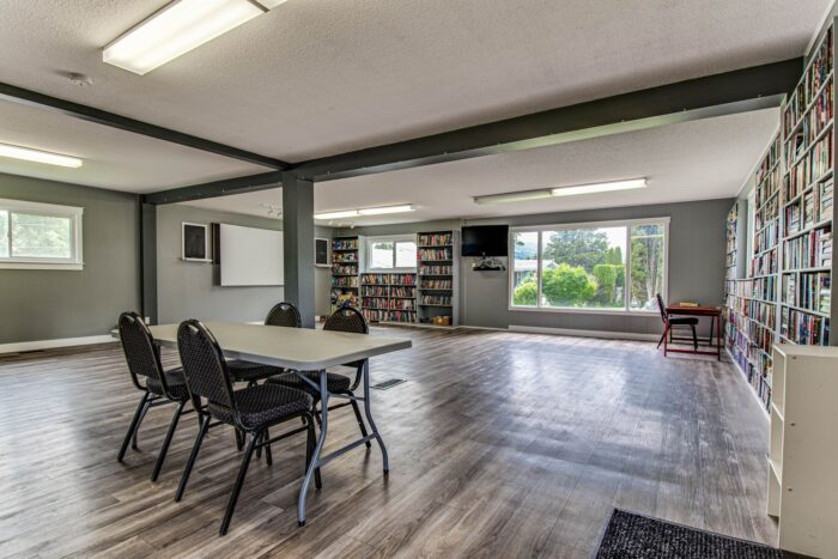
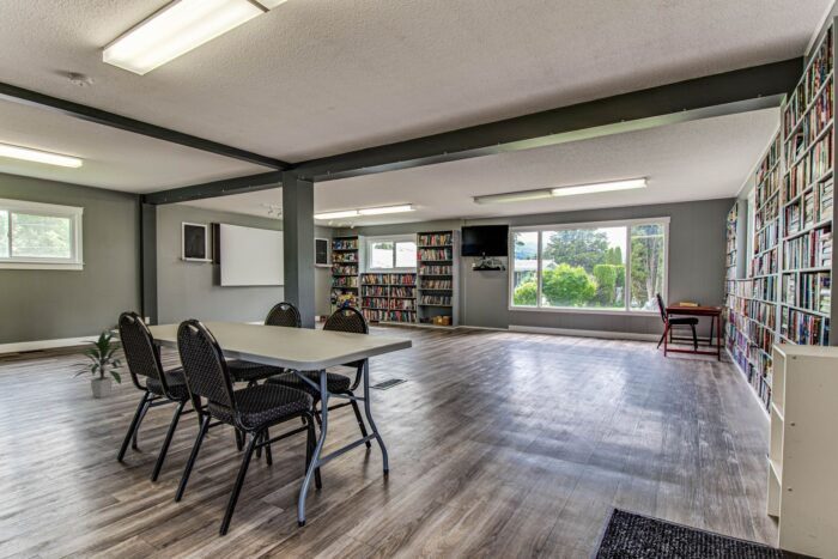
+ indoor plant (102, 364)
